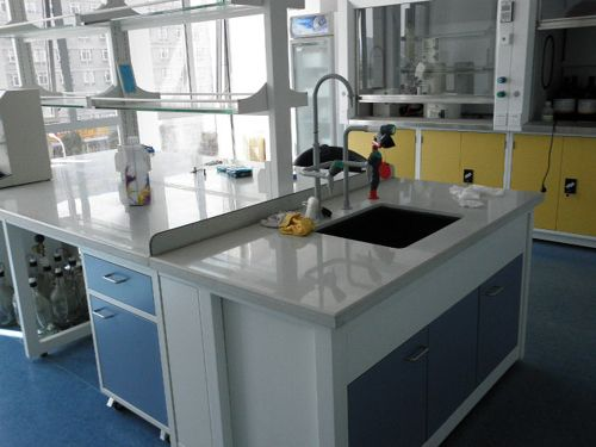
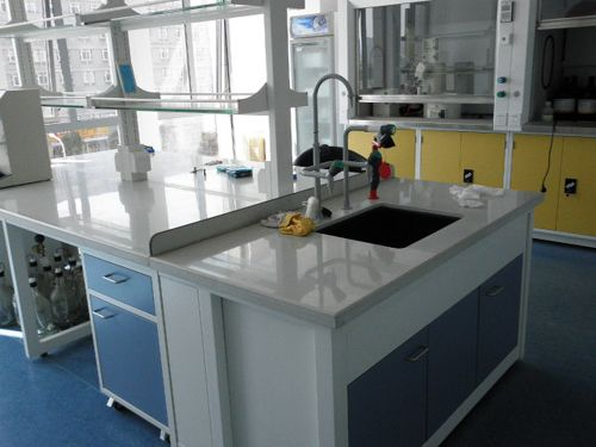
- beverage bottle (136, 170)
